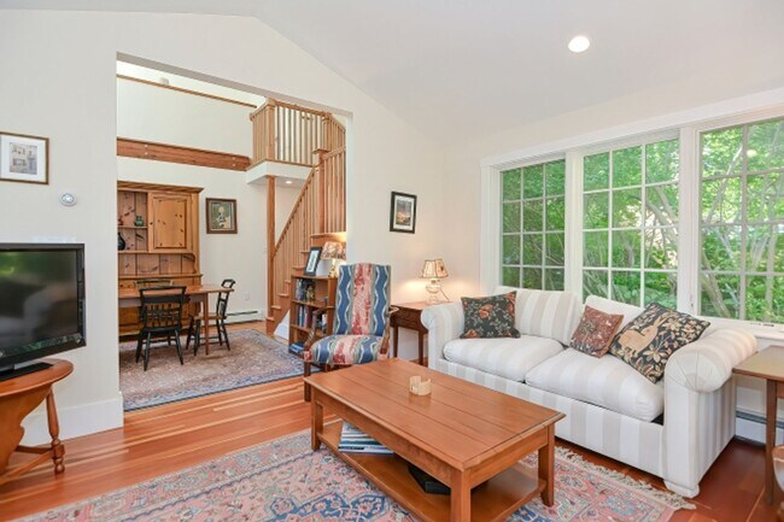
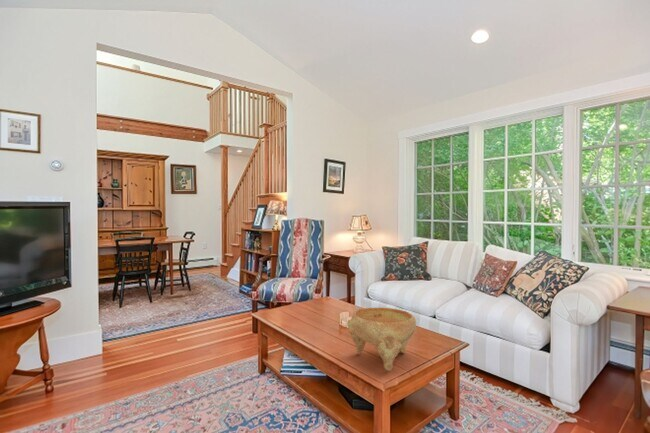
+ decorative bowl (386, 336)
